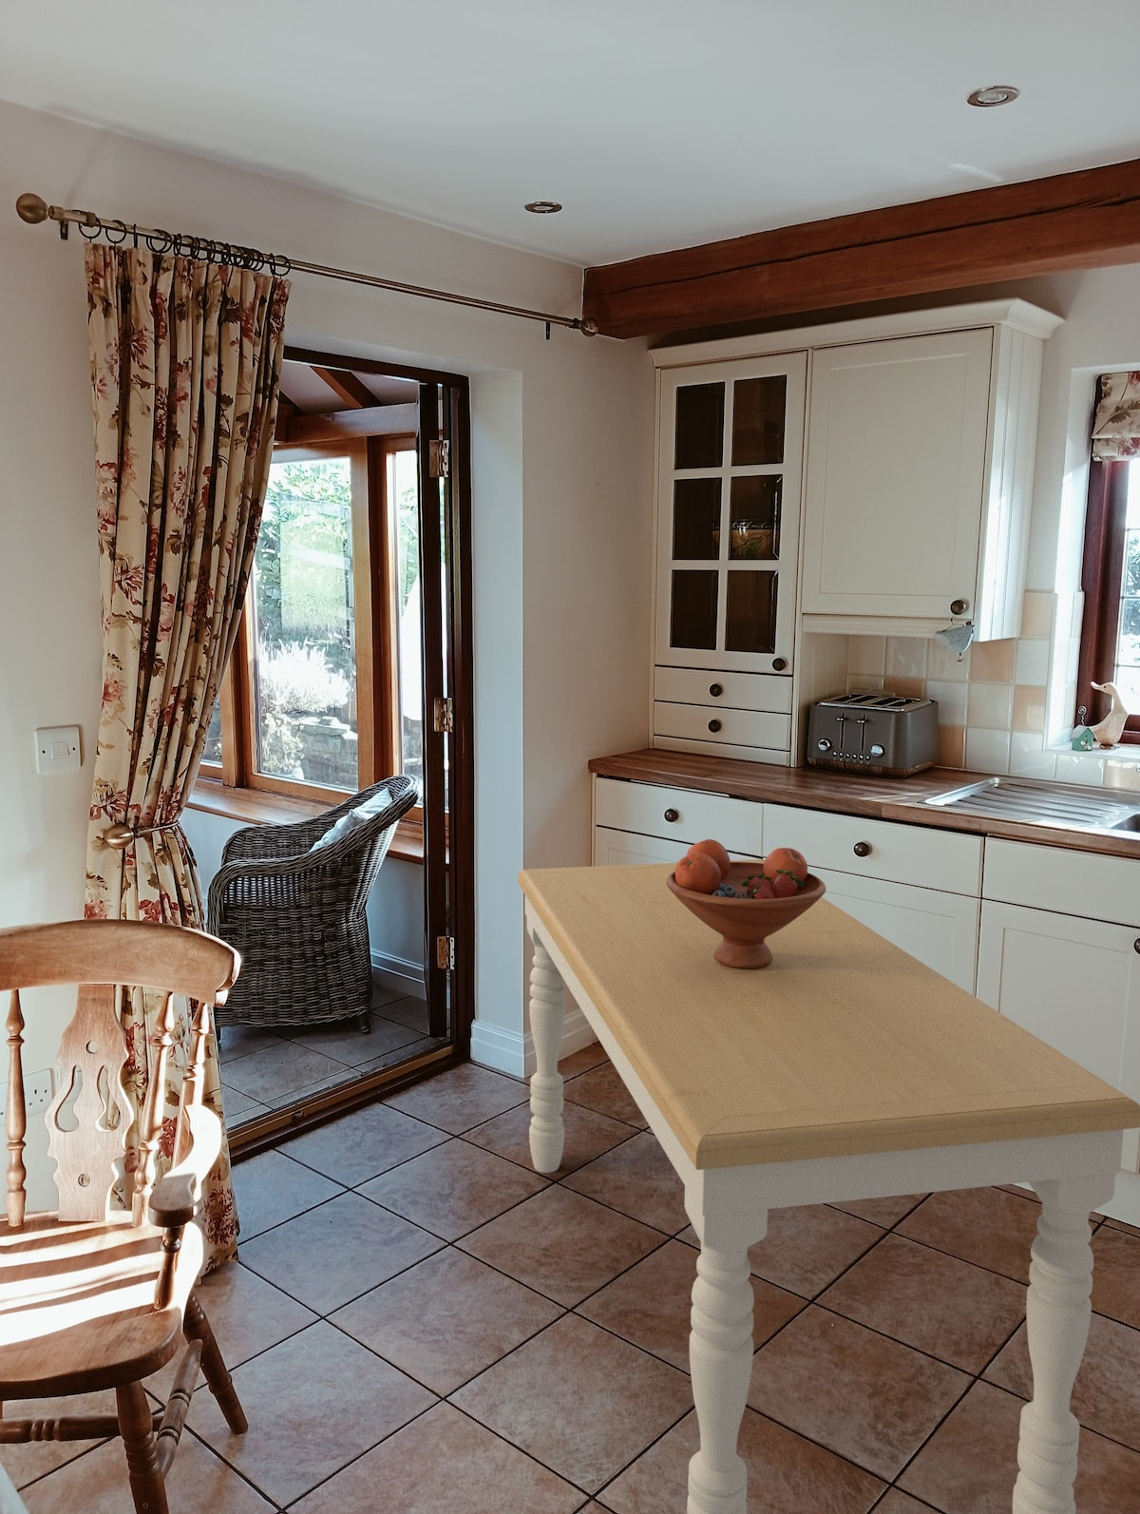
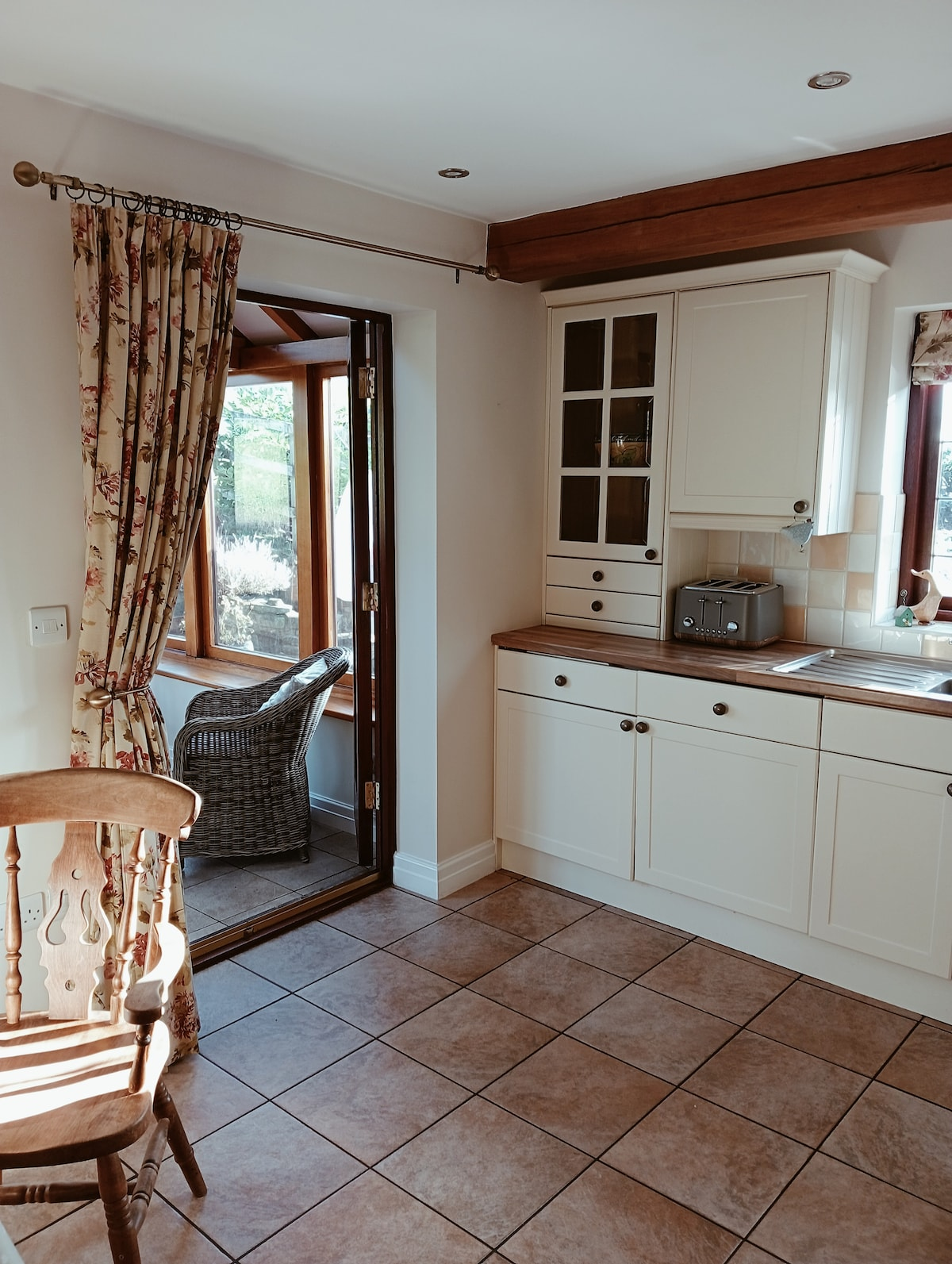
- fruit bowl (744, 904)
- dining table (739, 1139)
